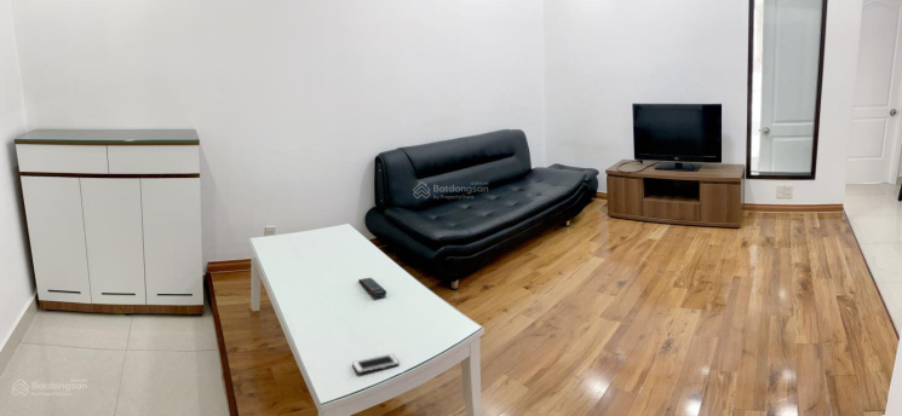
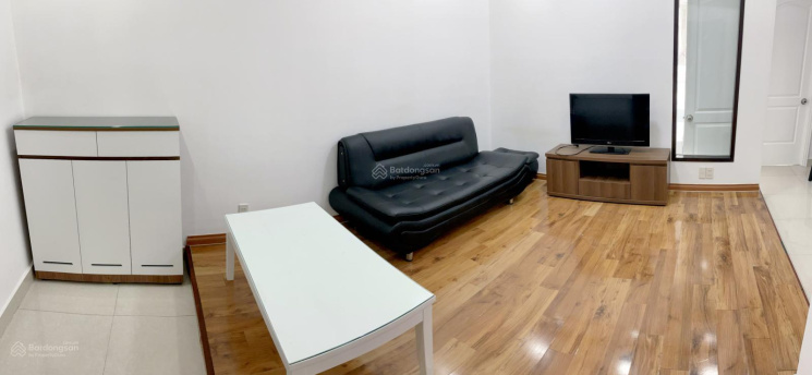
- cell phone (375, 363)
- remote control (372, 287)
